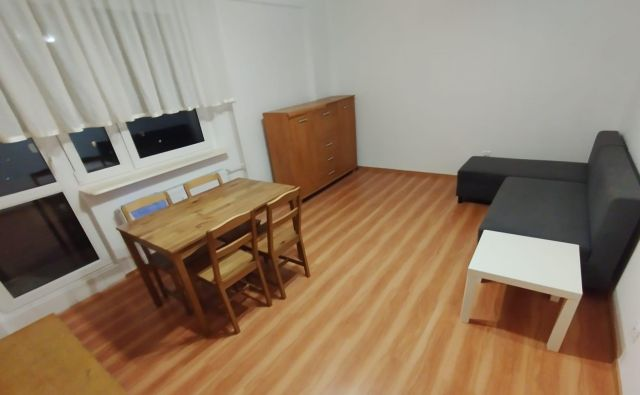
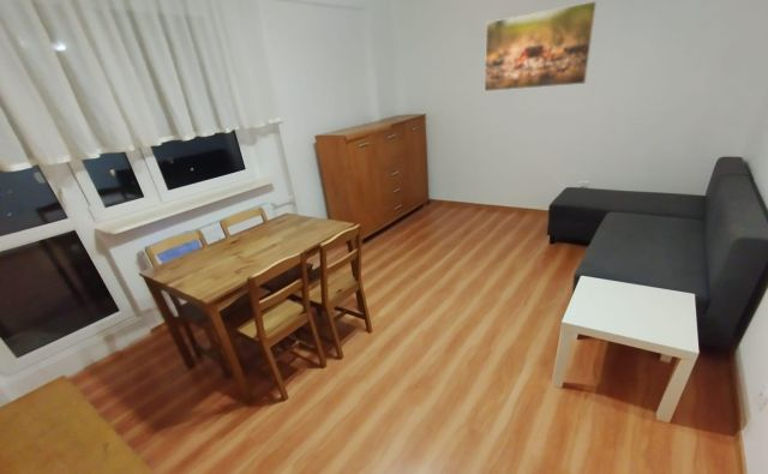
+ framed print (533, 52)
